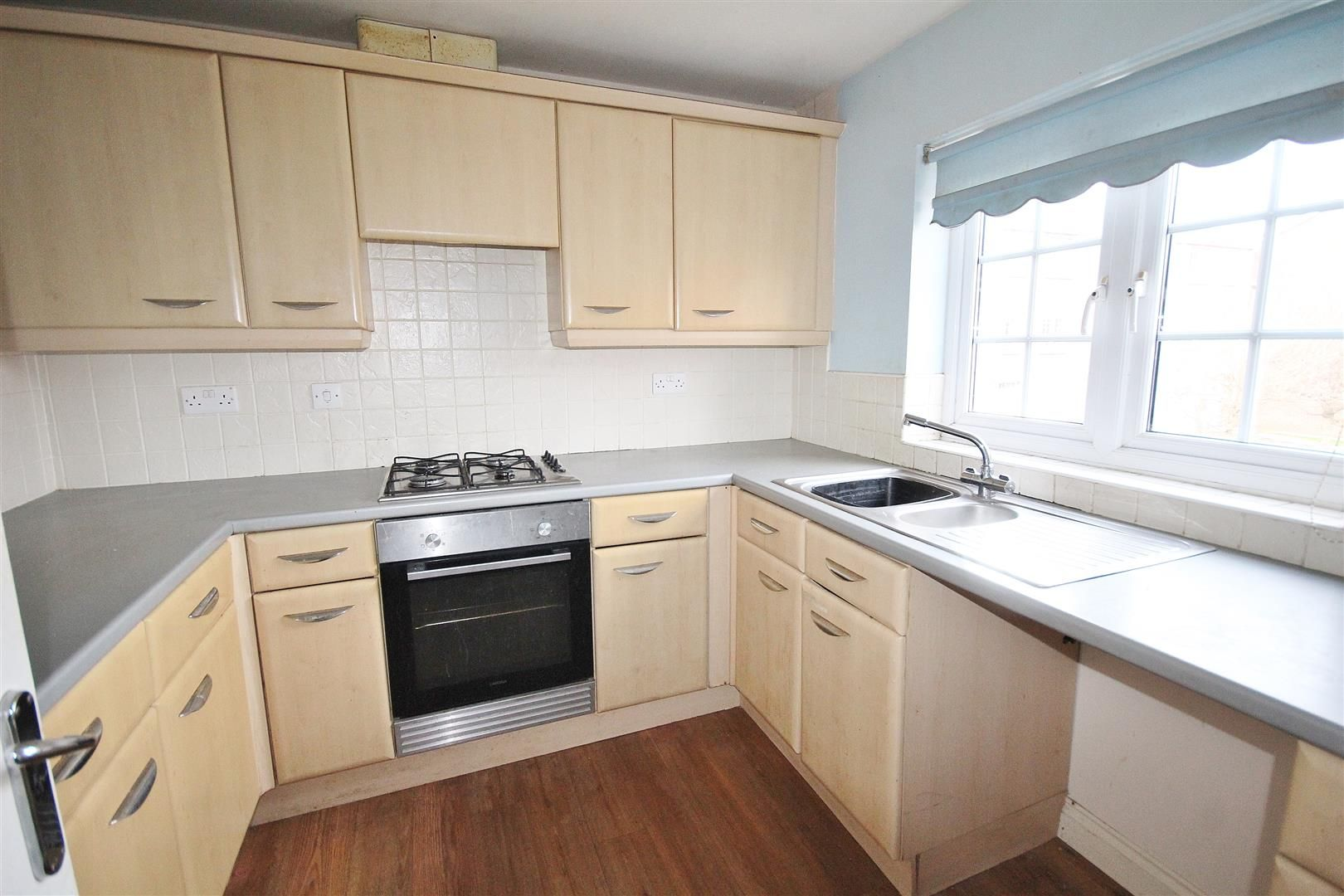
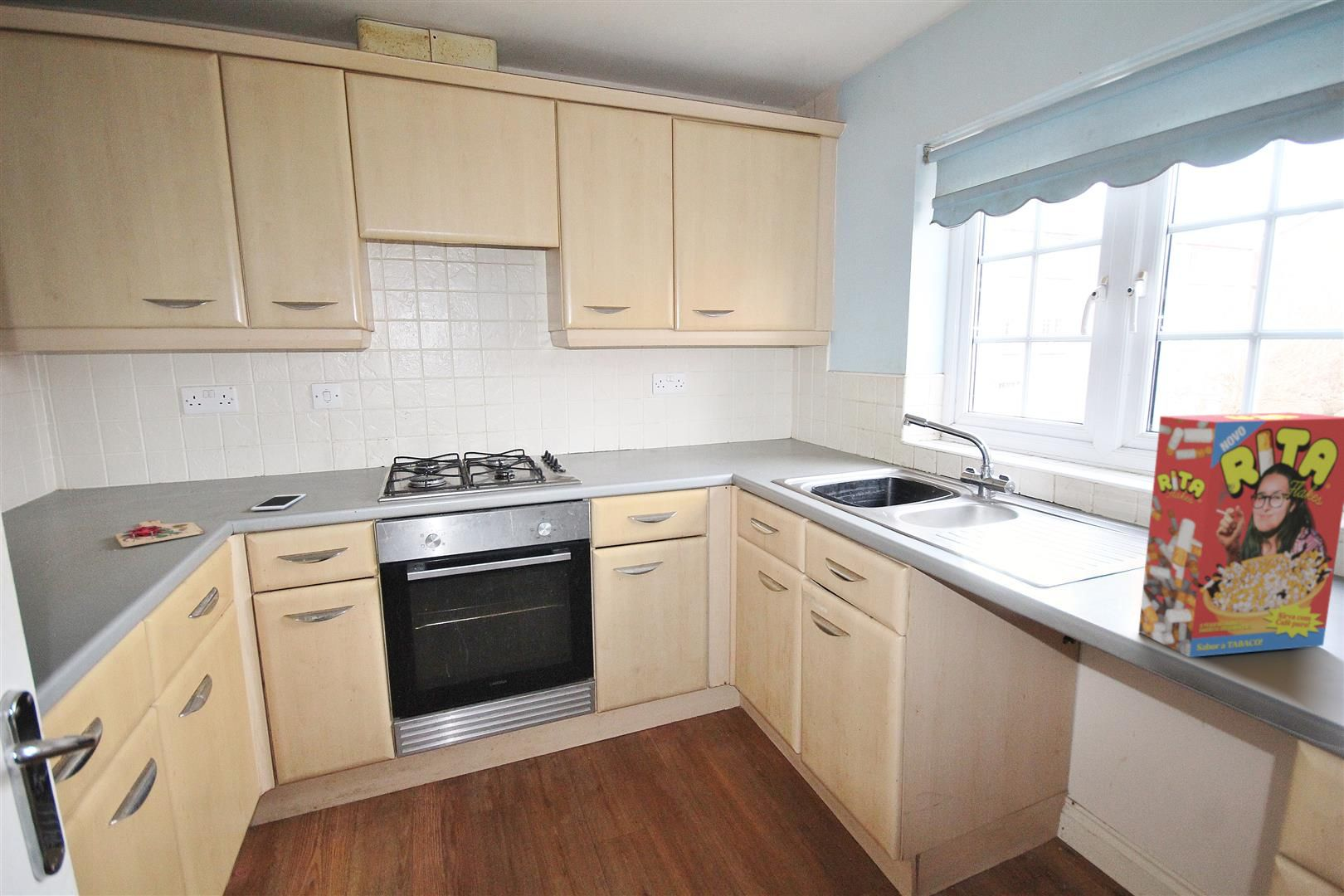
+ cell phone (280, 501)
+ cutting board (155, 526)
+ cereal box (1241, 530)
